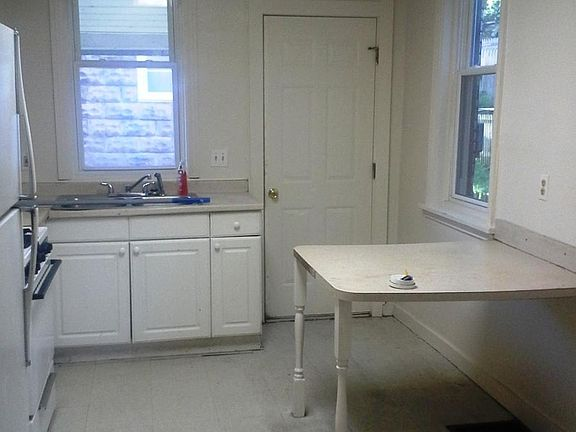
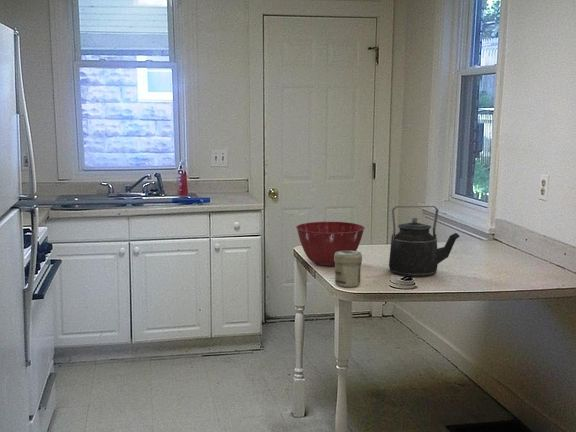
+ mixing bowl (329, 244)
+ kettle (425, 239)
+ jar (347, 268)
